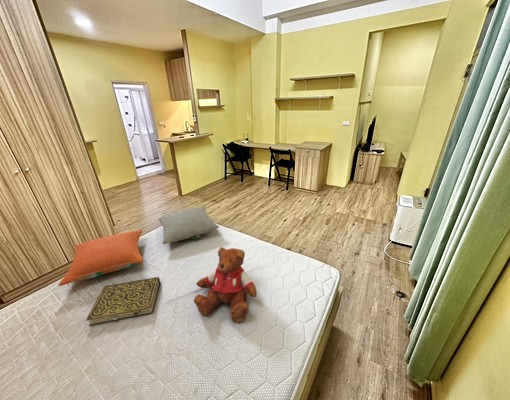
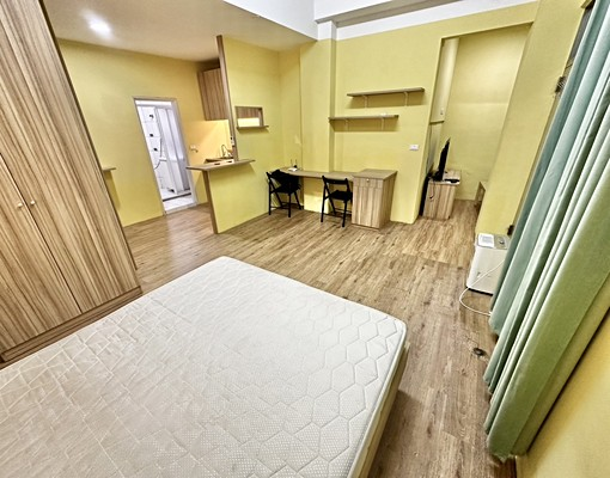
- teddy bear (225, 281)
- pillow (187, 222)
- book (124, 300)
- pillow (107, 252)
